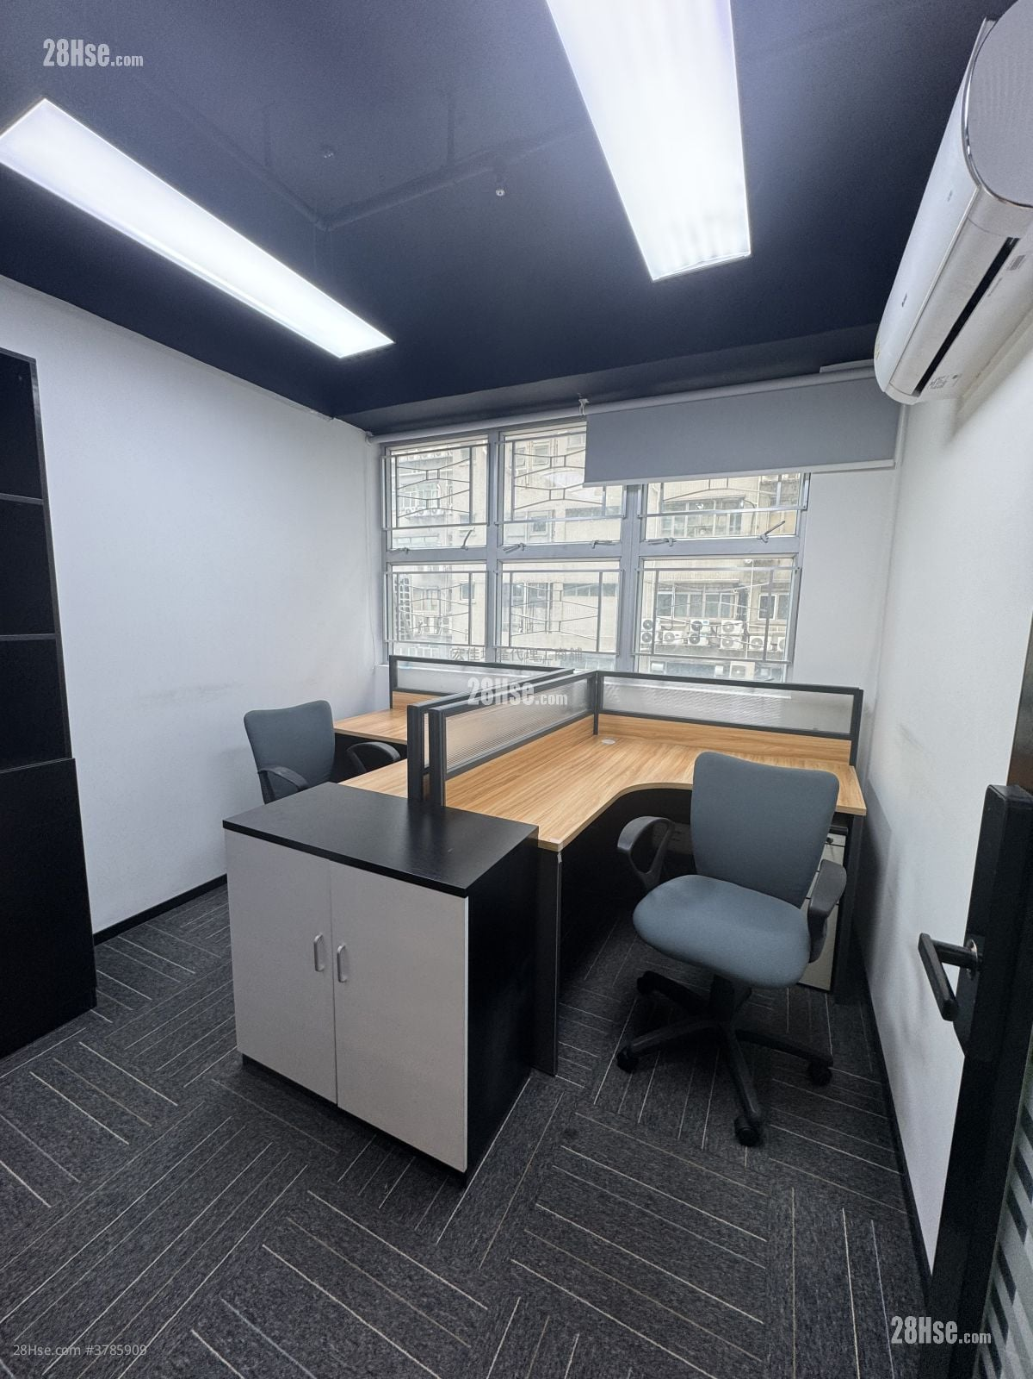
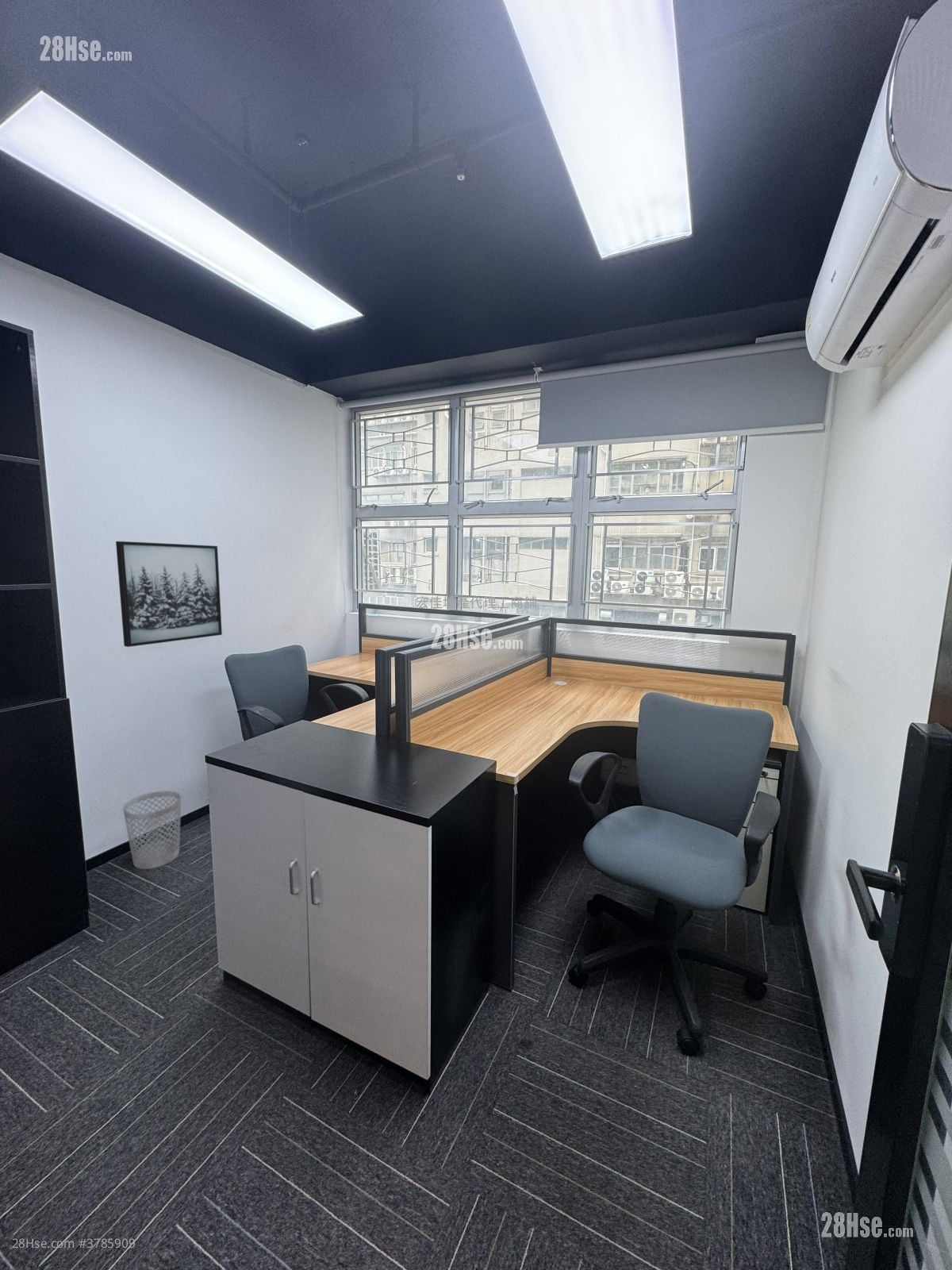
+ wall art (174, 592)
+ wastebasket (155, 829)
